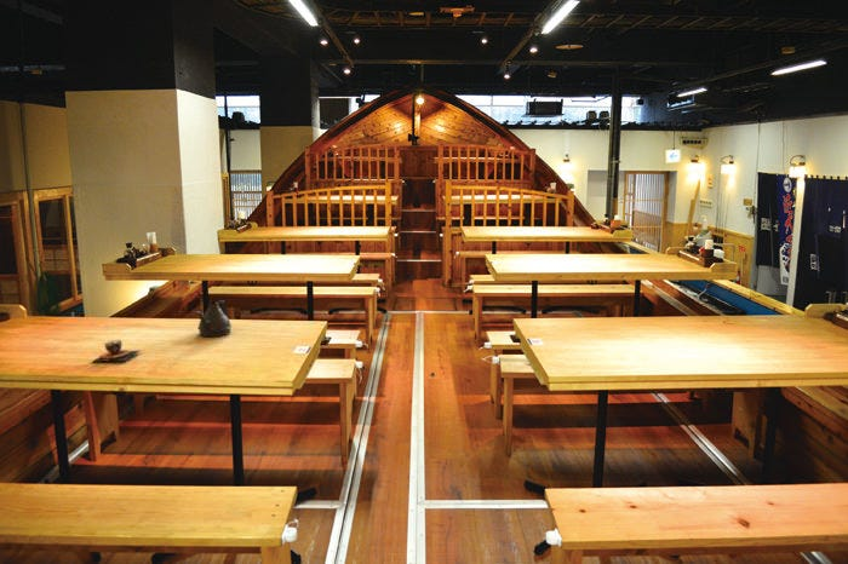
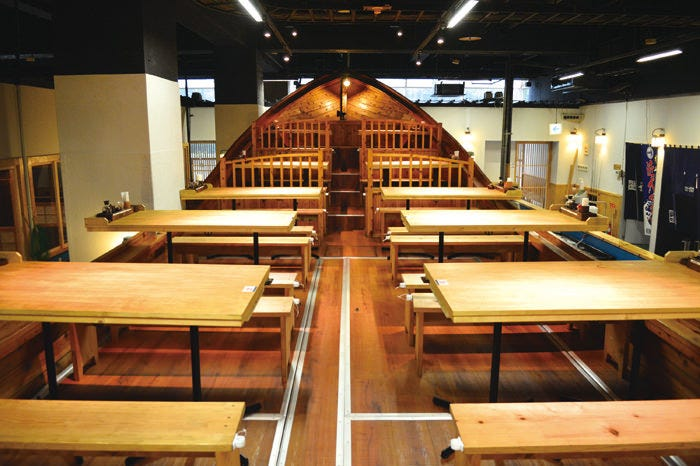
- teacup (115, 349)
- teapot (210, 318)
